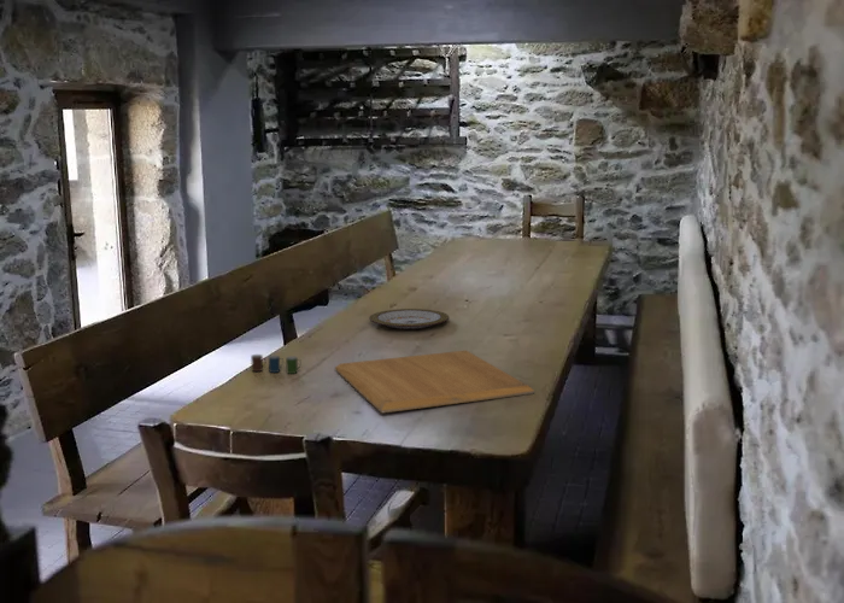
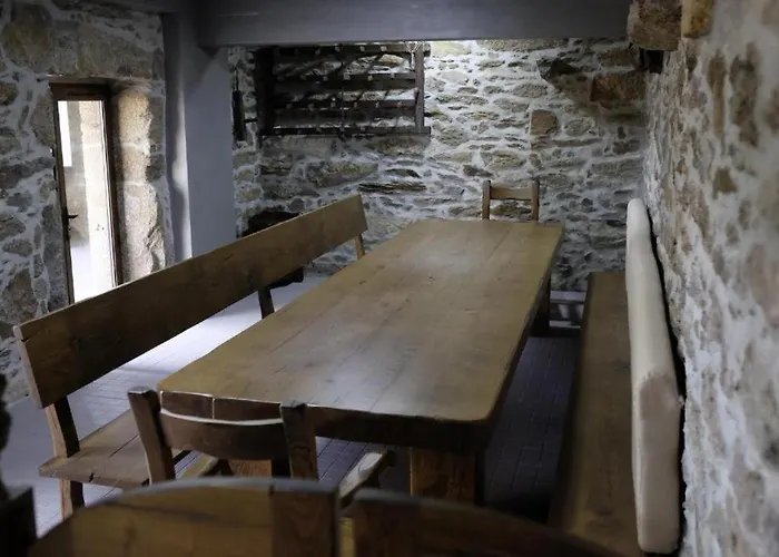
- cup (276, 358)
- chopping board (429, 376)
- plate (409, 320)
